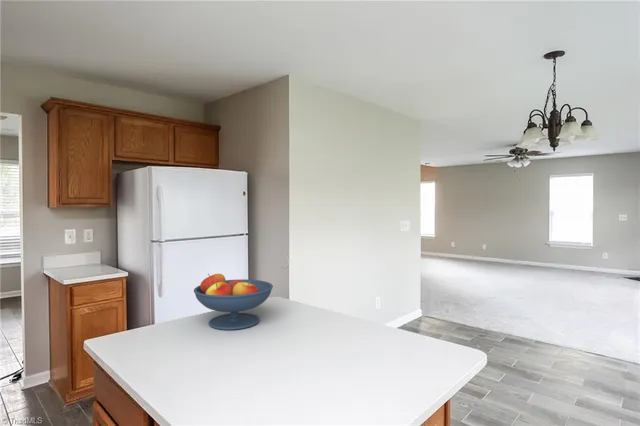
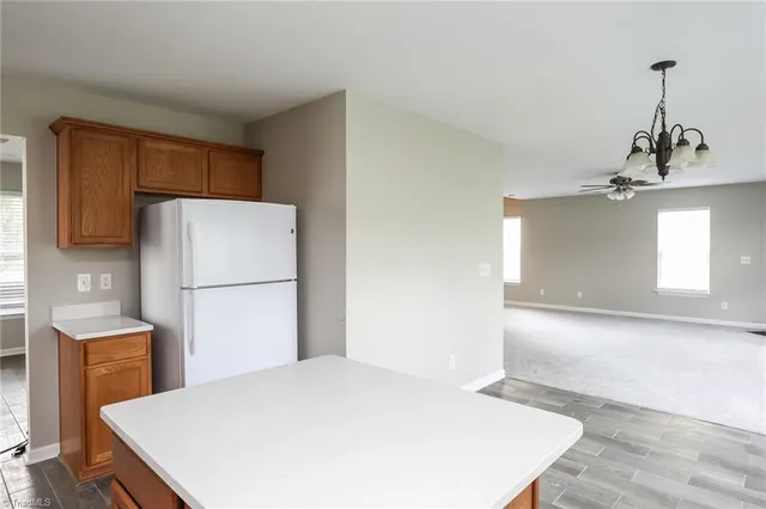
- fruit bowl (234, 298)
